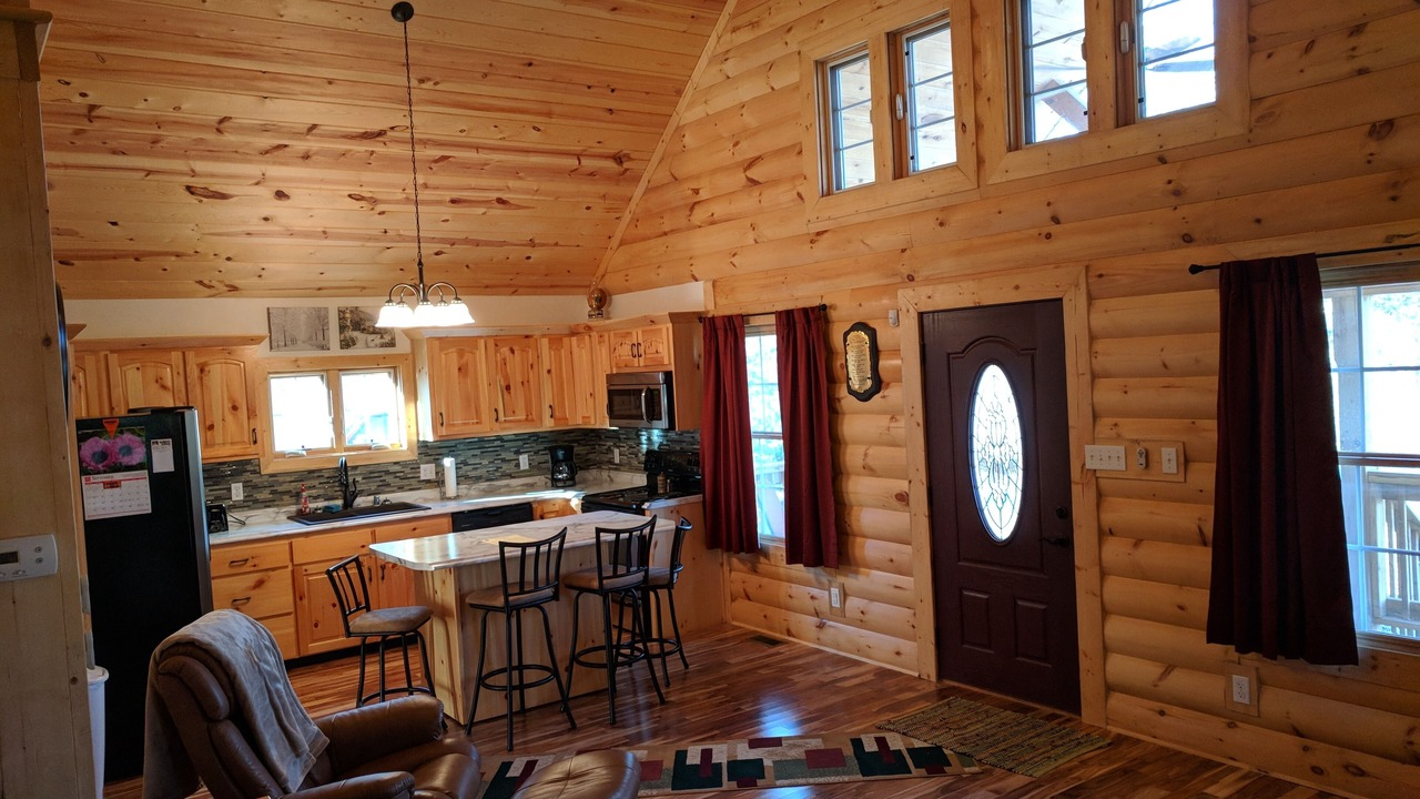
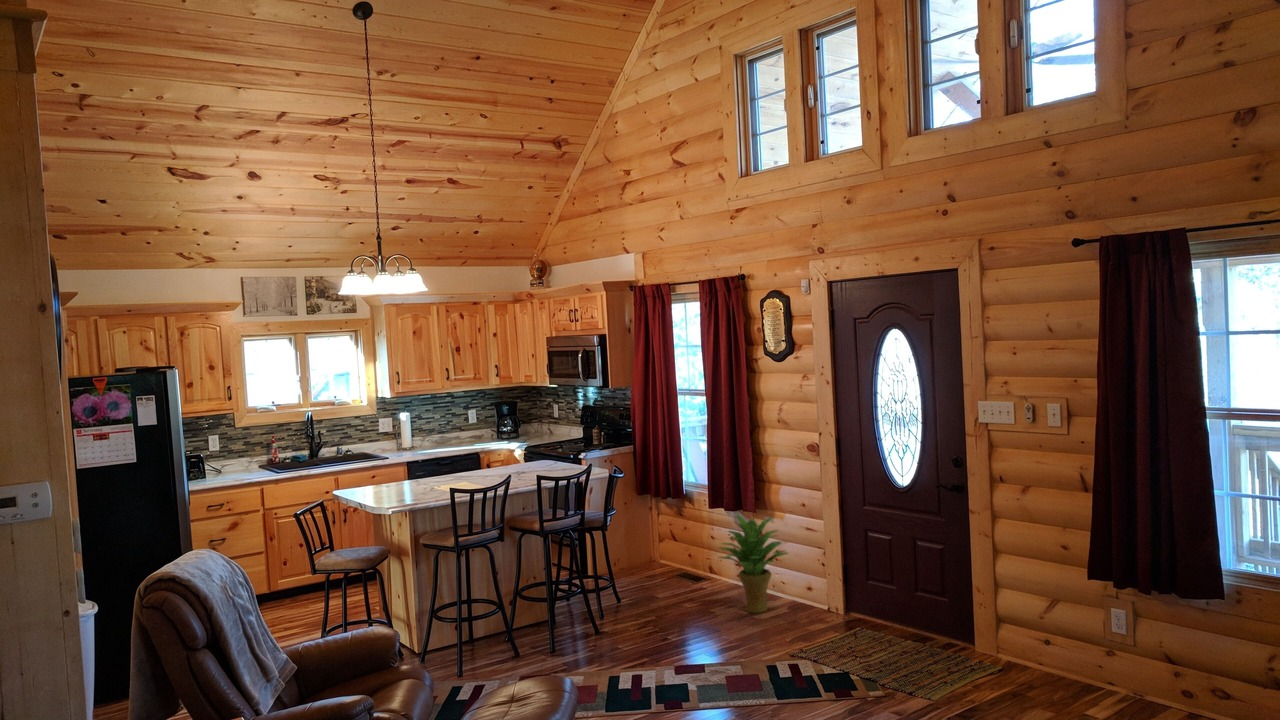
+ potted plant (754, 562)
